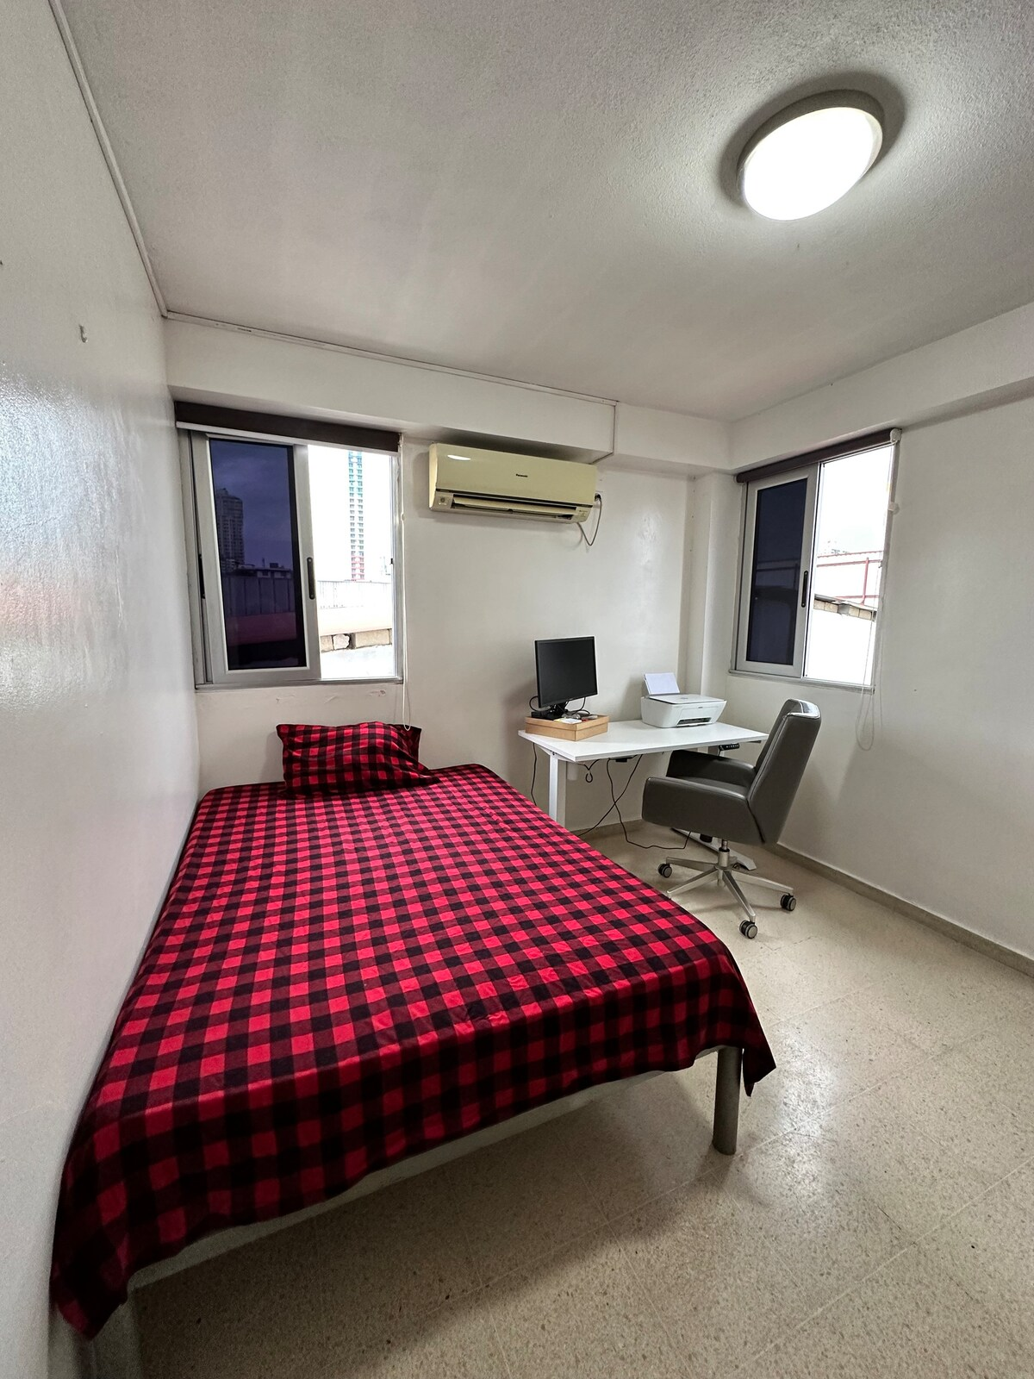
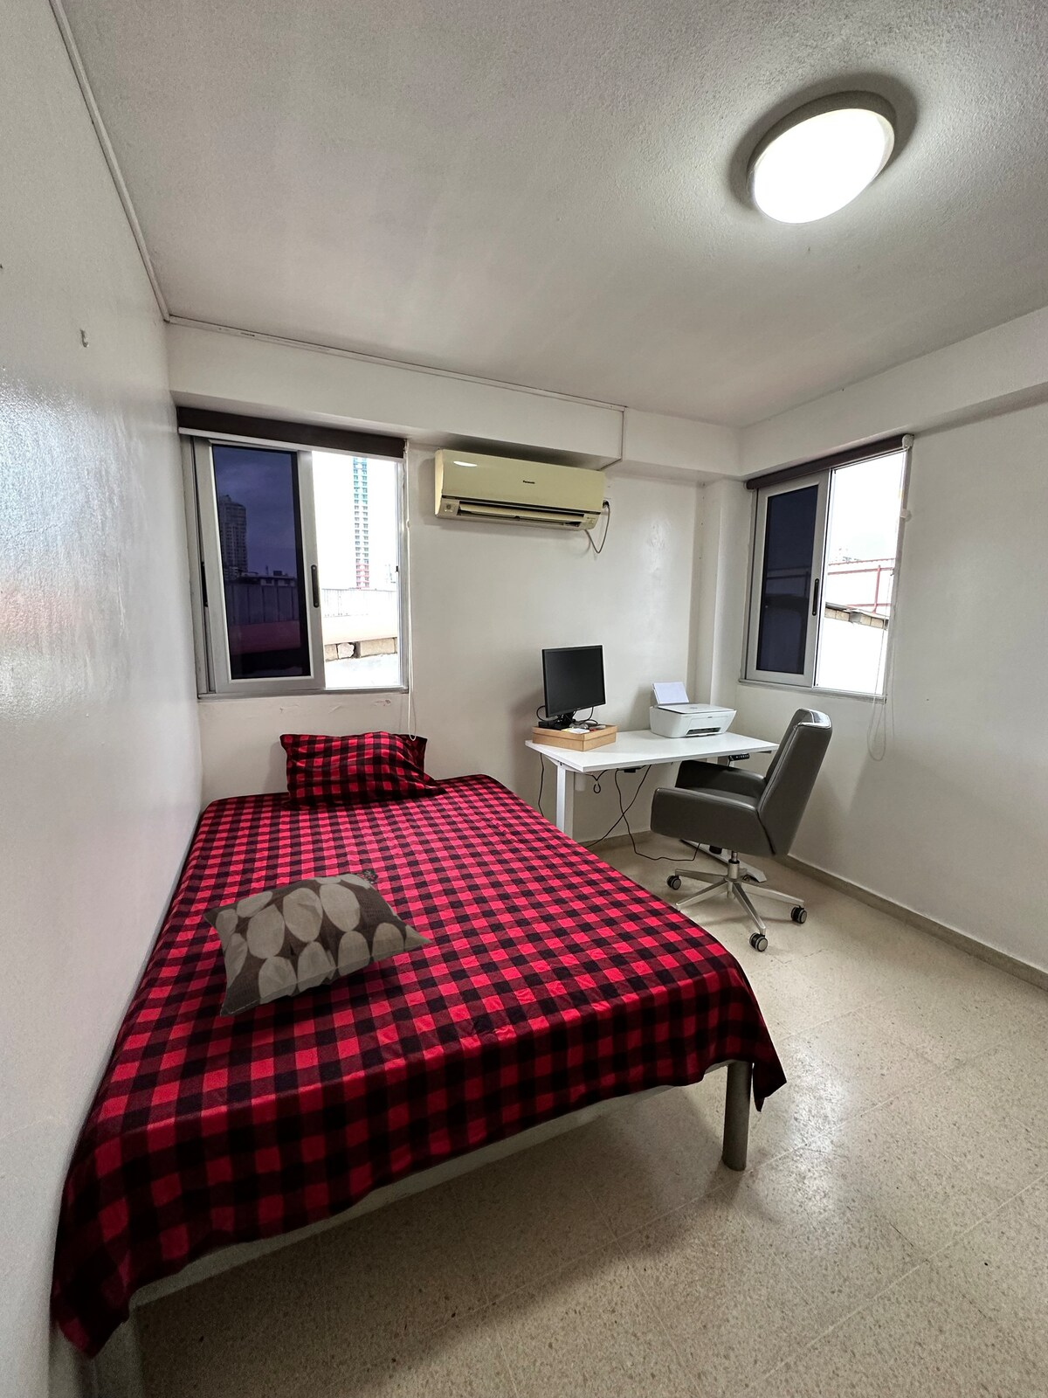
+ decorative pillow (314, 926)
